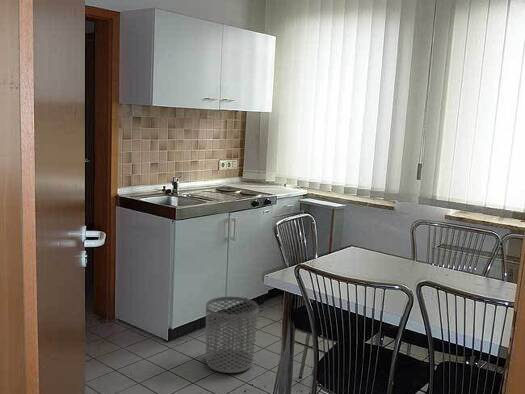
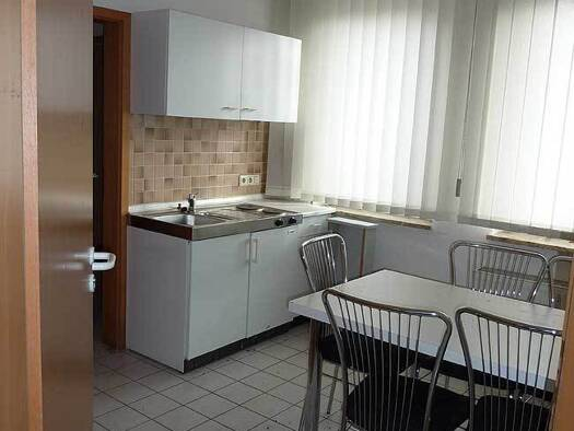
- waste bin (230, 333)
